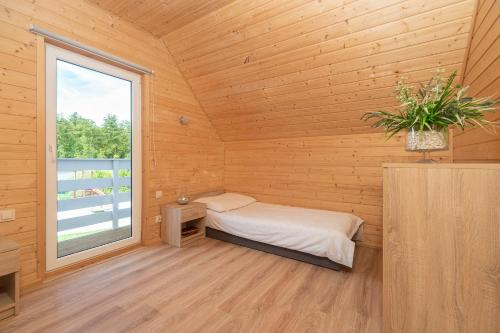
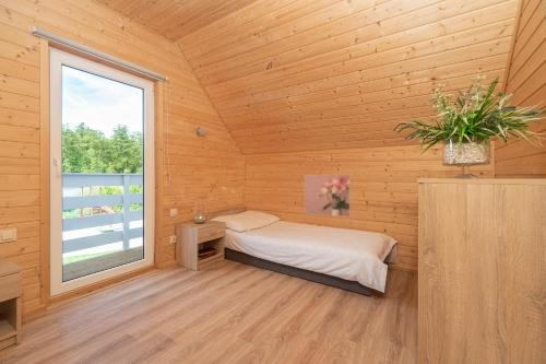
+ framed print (327, 195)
